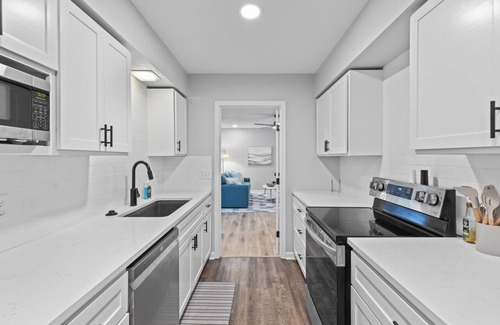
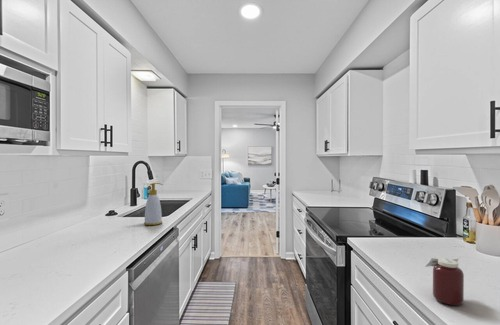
+ soap bottle (153, 203)
+ jar (445, 278)
